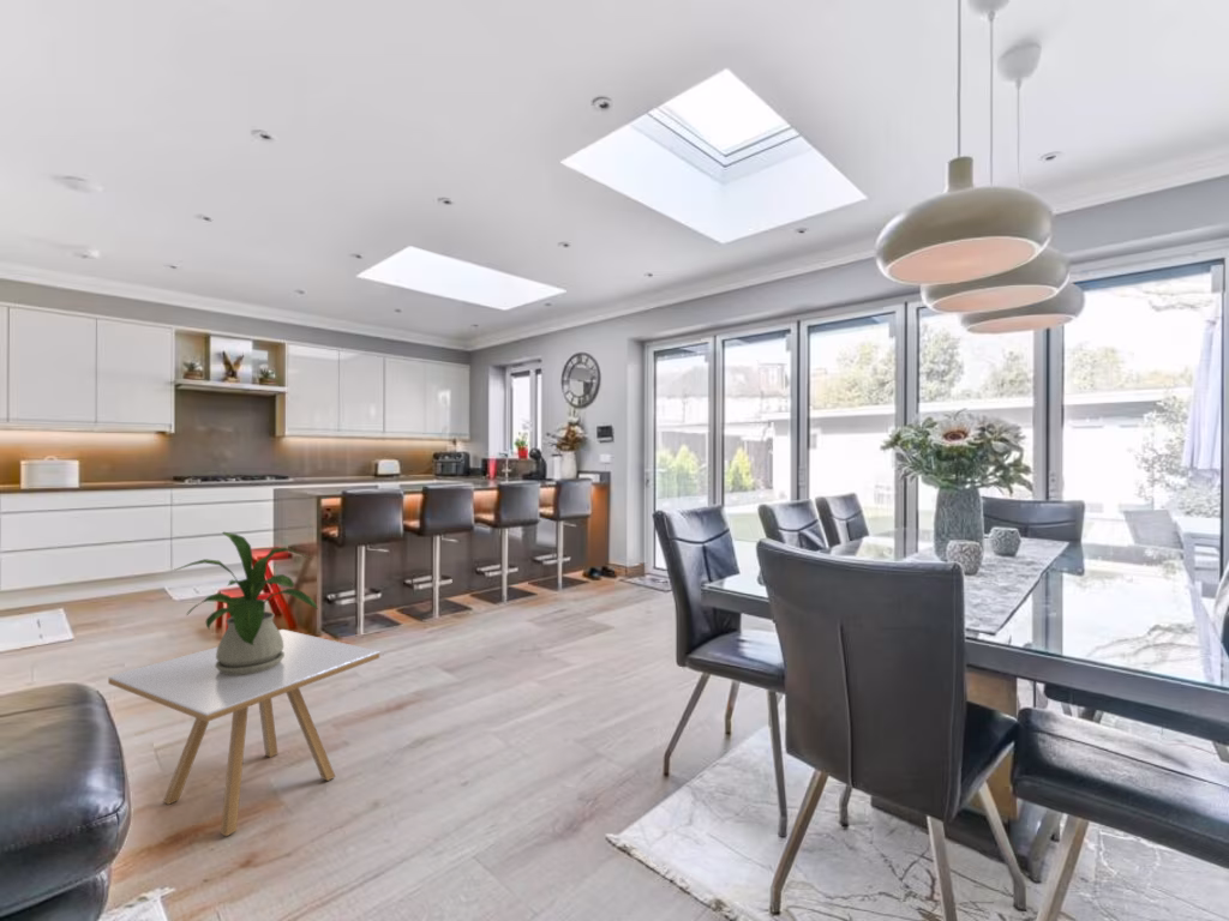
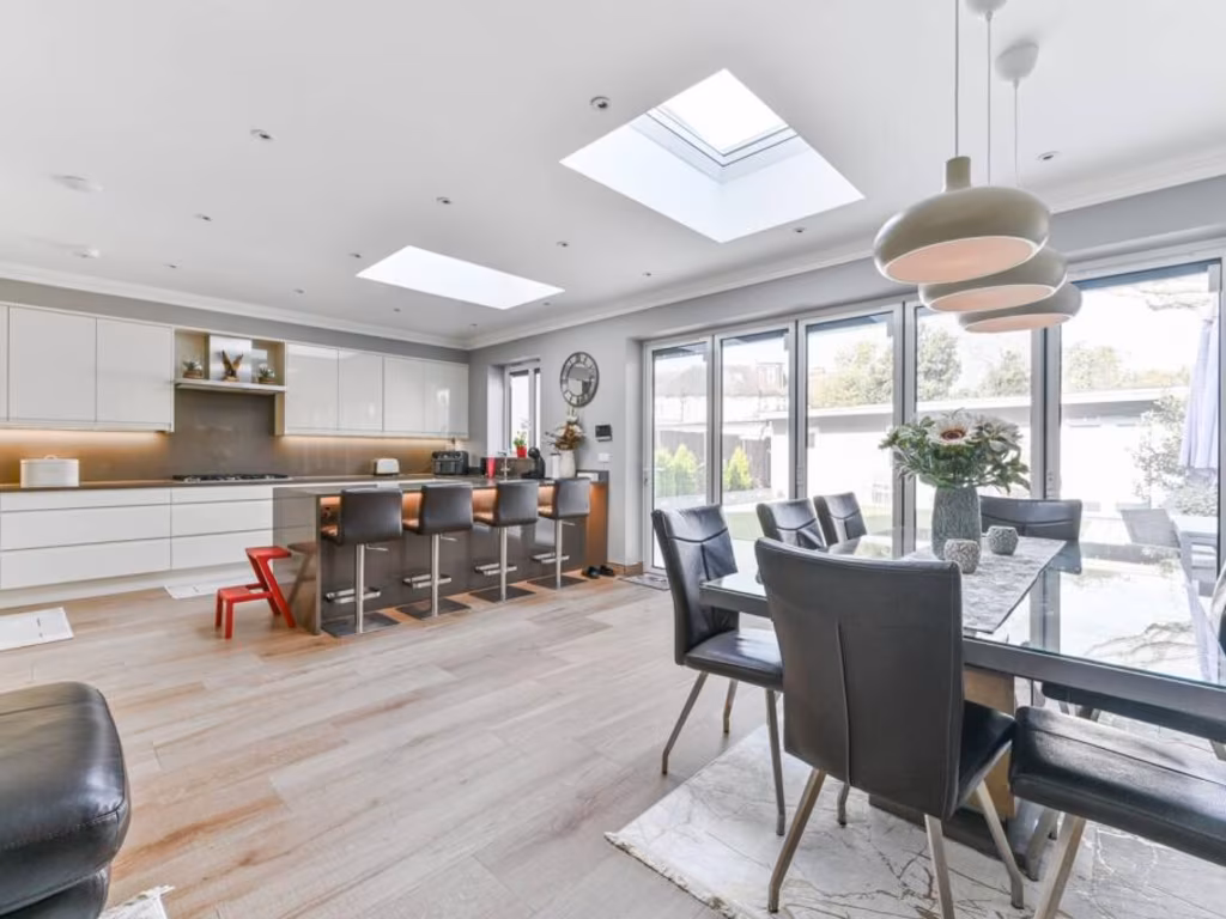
- side table (245, 726)
- house plant (247, 602)
